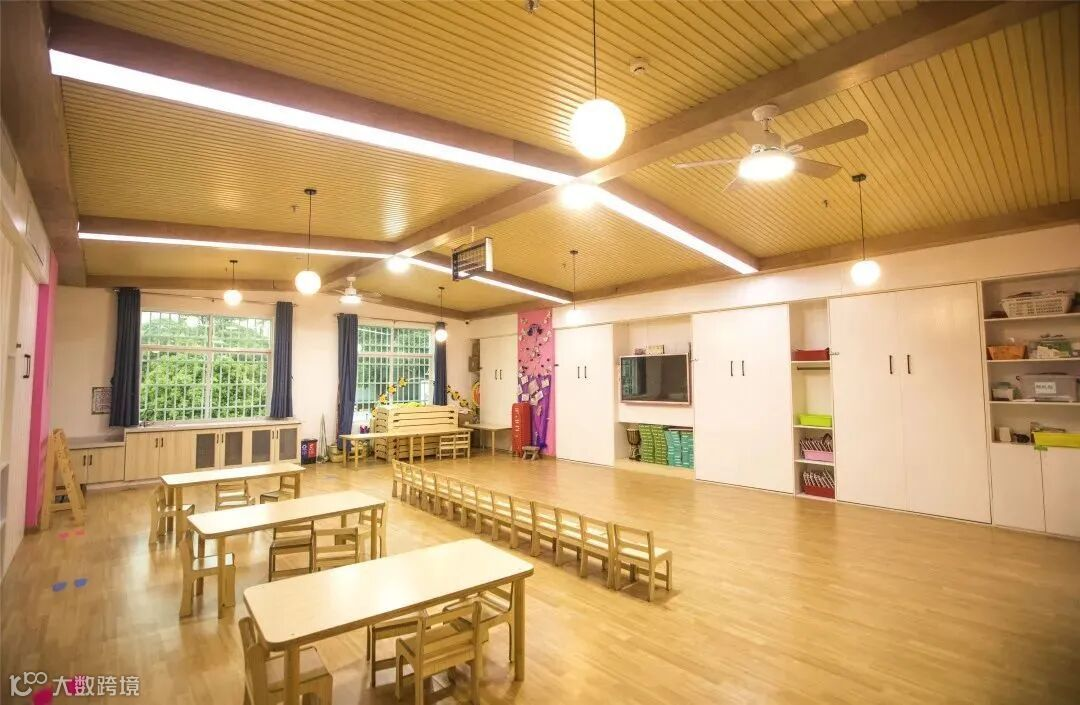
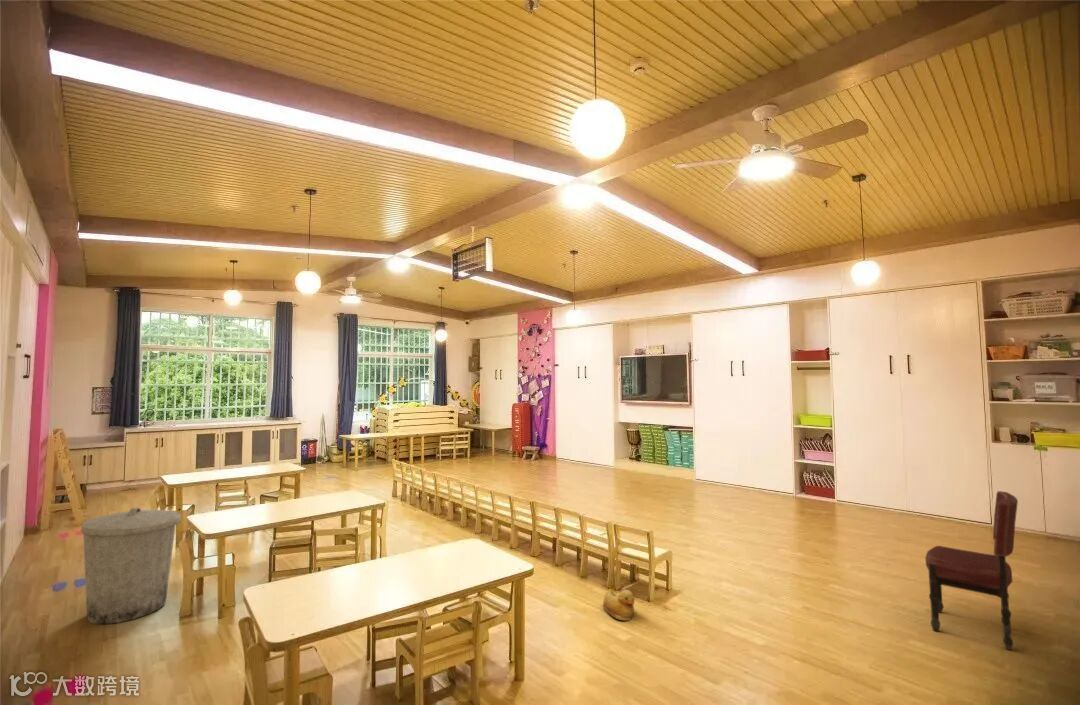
+ rubber duck (617, 599)
+ trash can (131, 558)
+ dining chair (970, 560)
